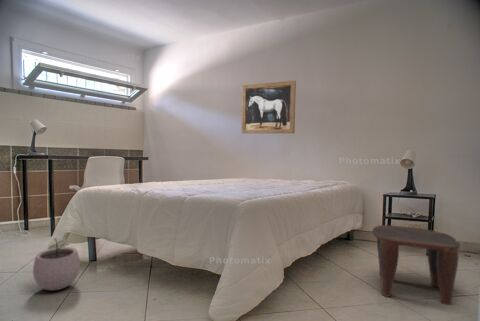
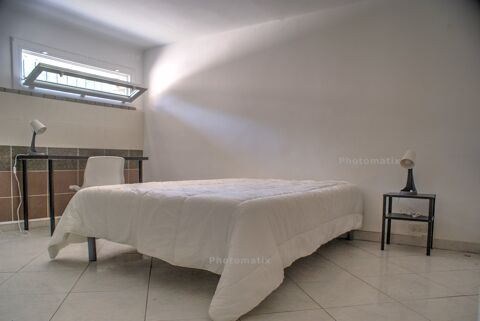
- stool (398, 256)
- plant pot (57, 262)
- wall art (267, 108)
